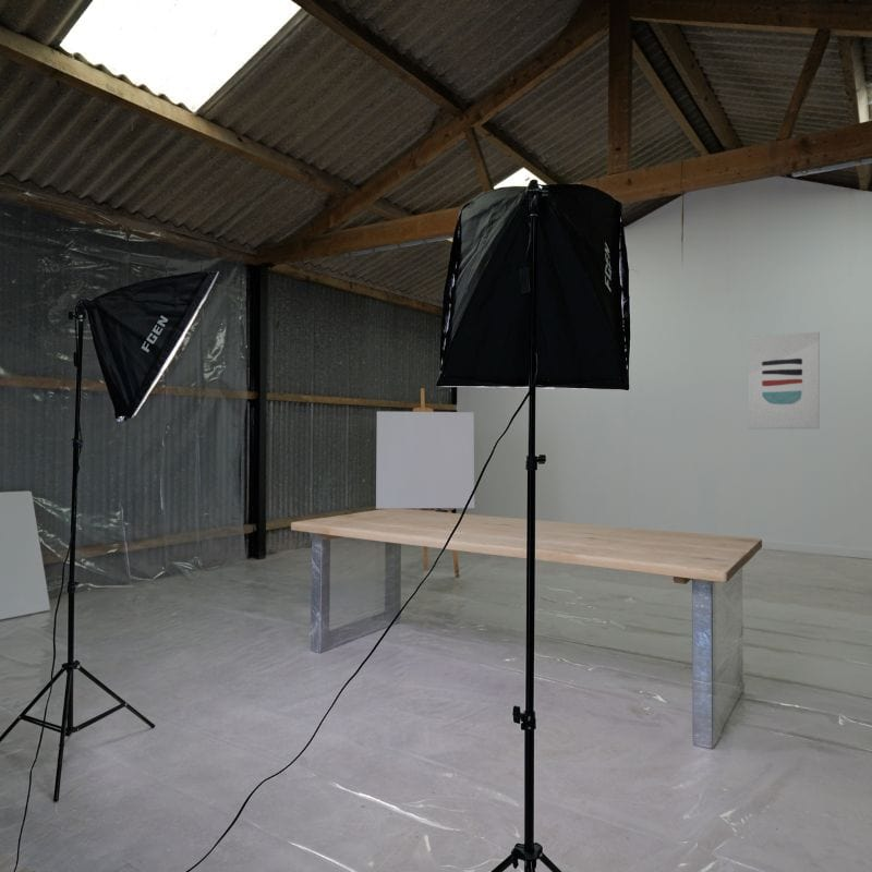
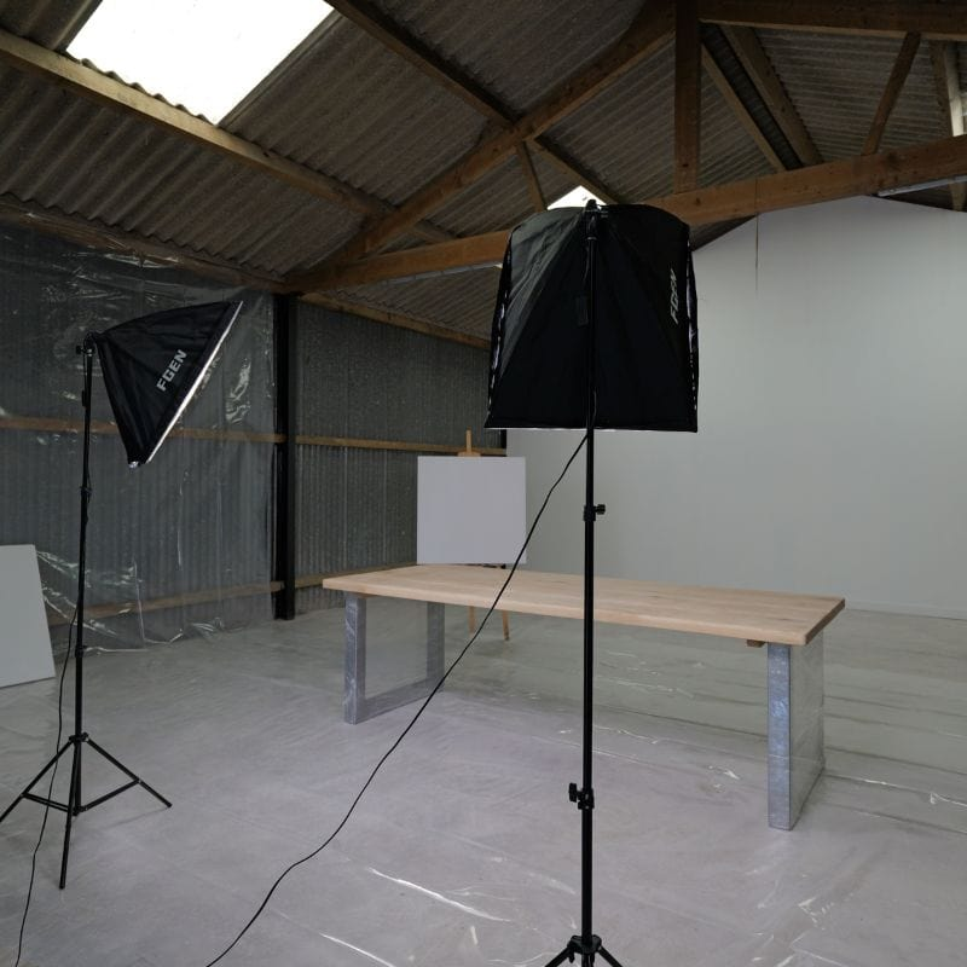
- wall art (783, 382)
